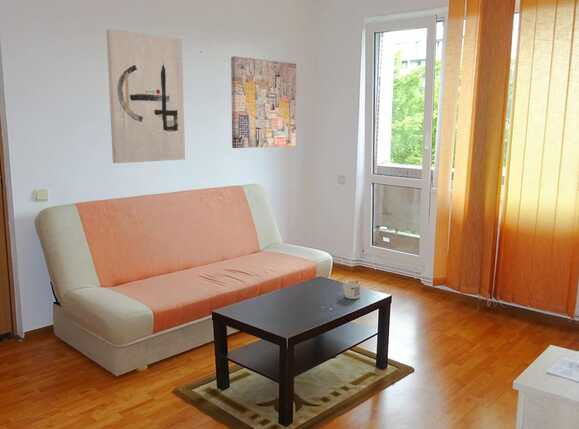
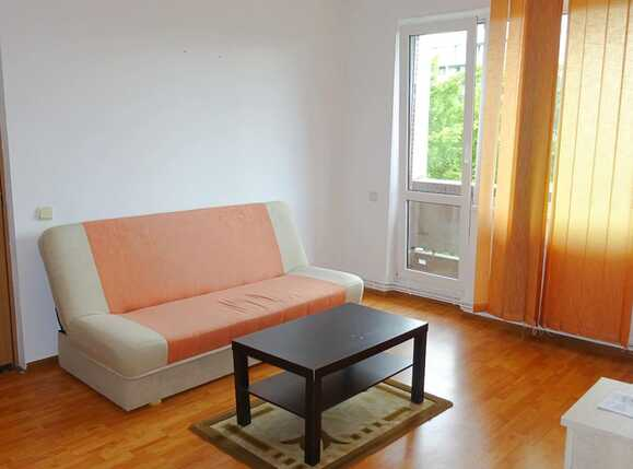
- wall art (148, 99)
- wall art (265, 104)
- mug (350, 288)
